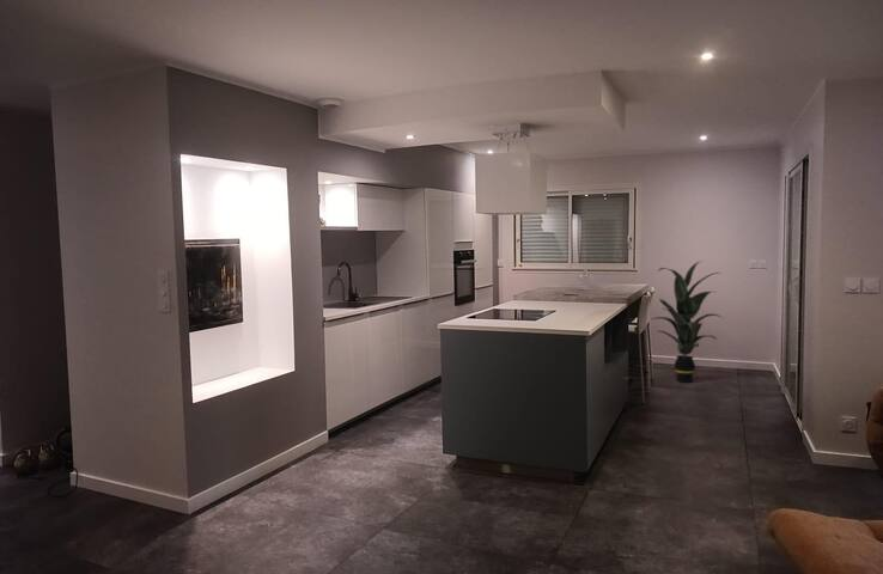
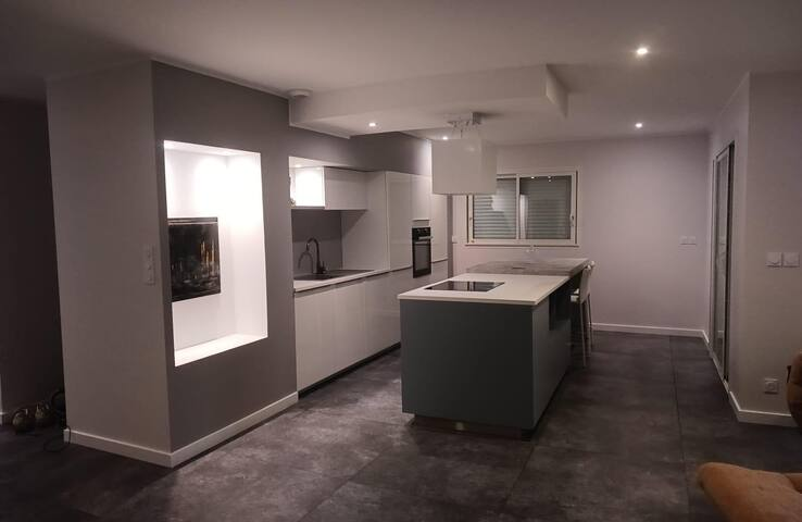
- indoor plant (689, 322)
